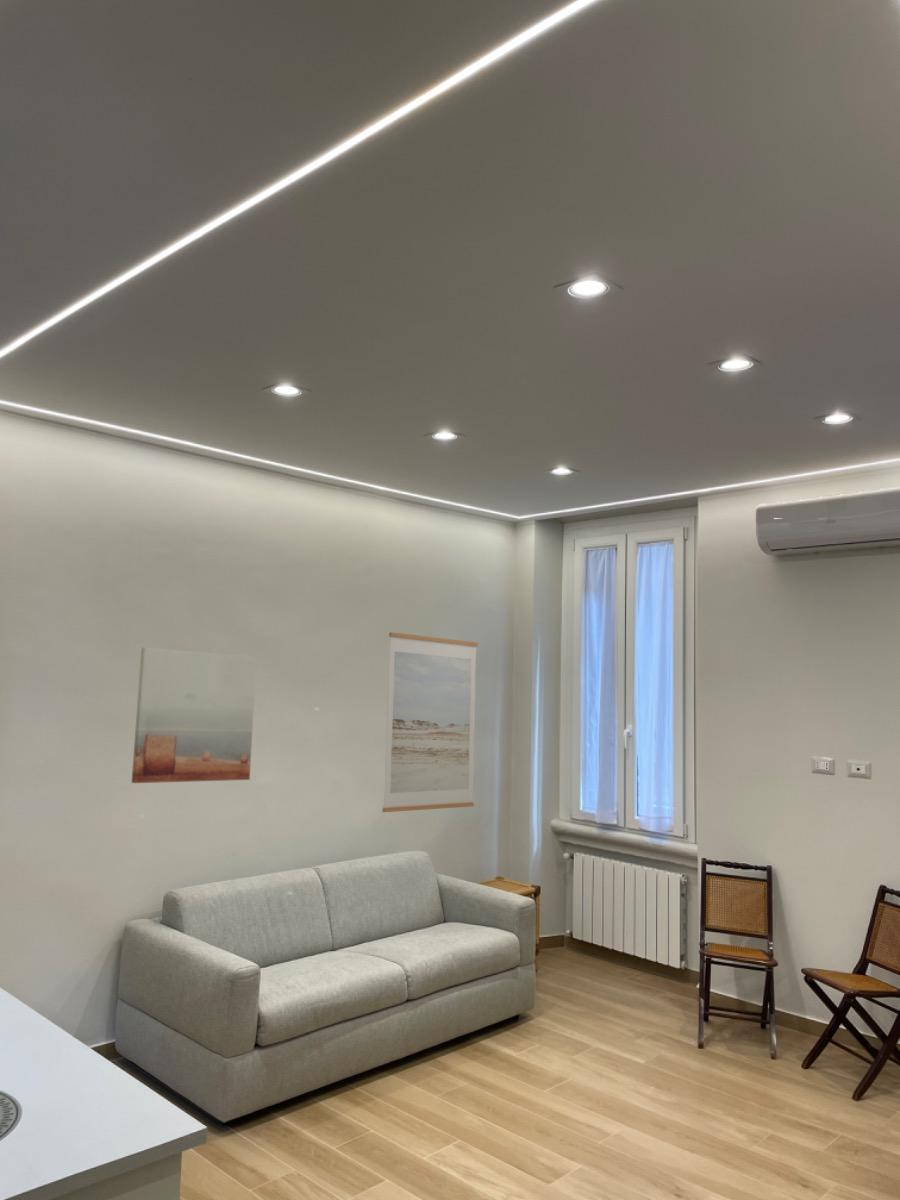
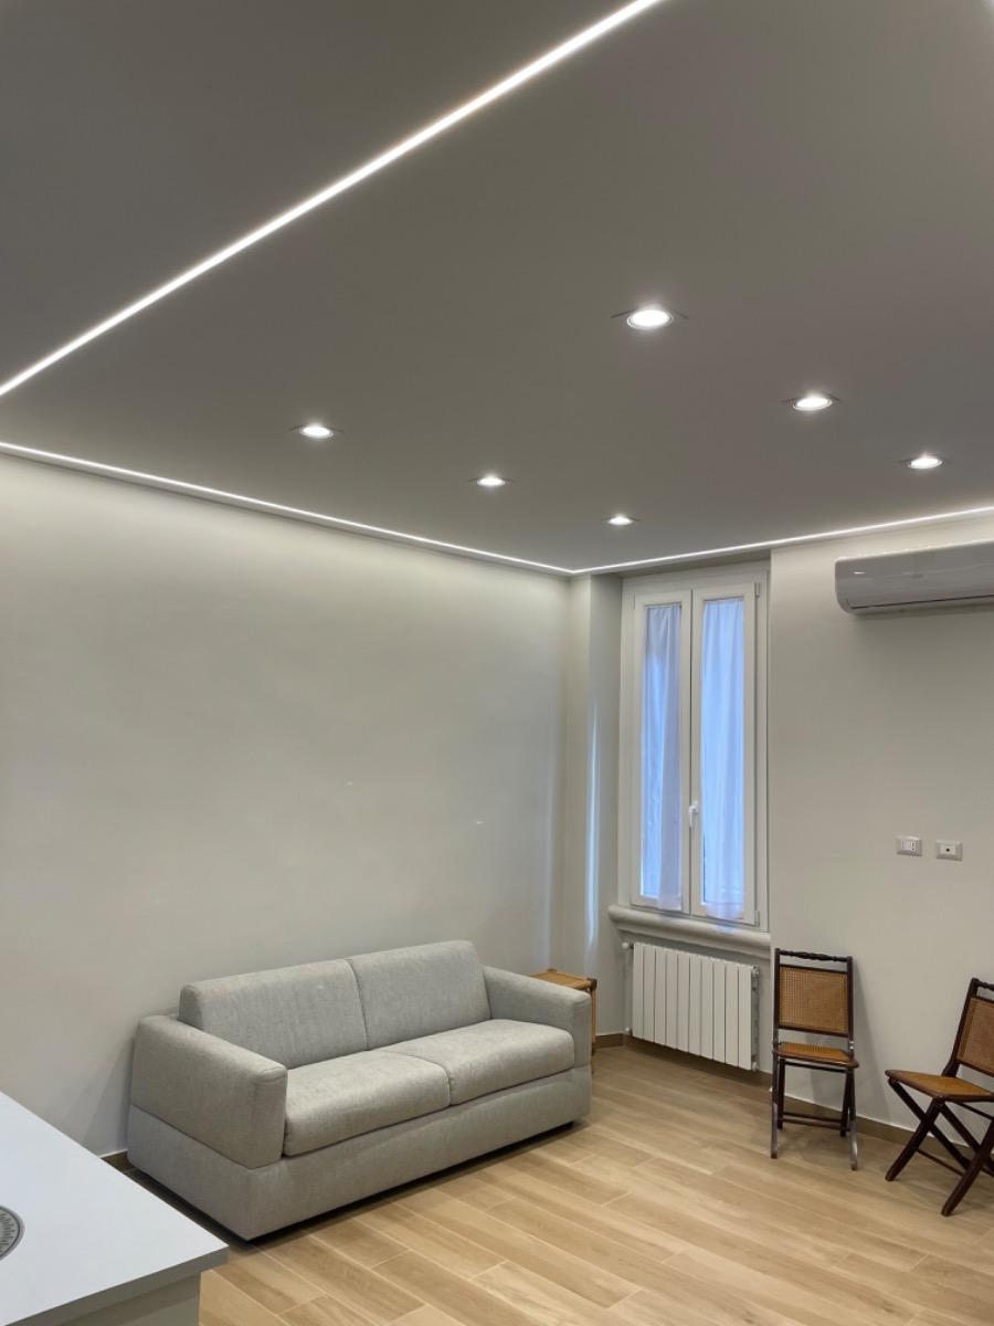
- wall art (197, 716)
- wall art (432, 722)
